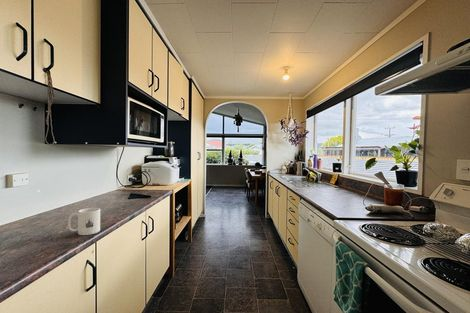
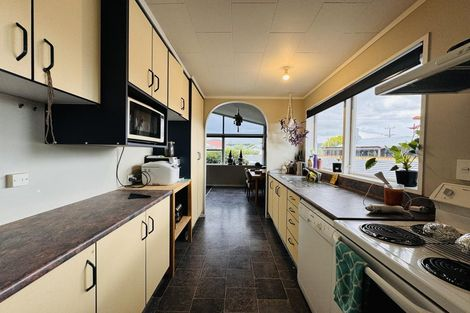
- mug (84, 221)
